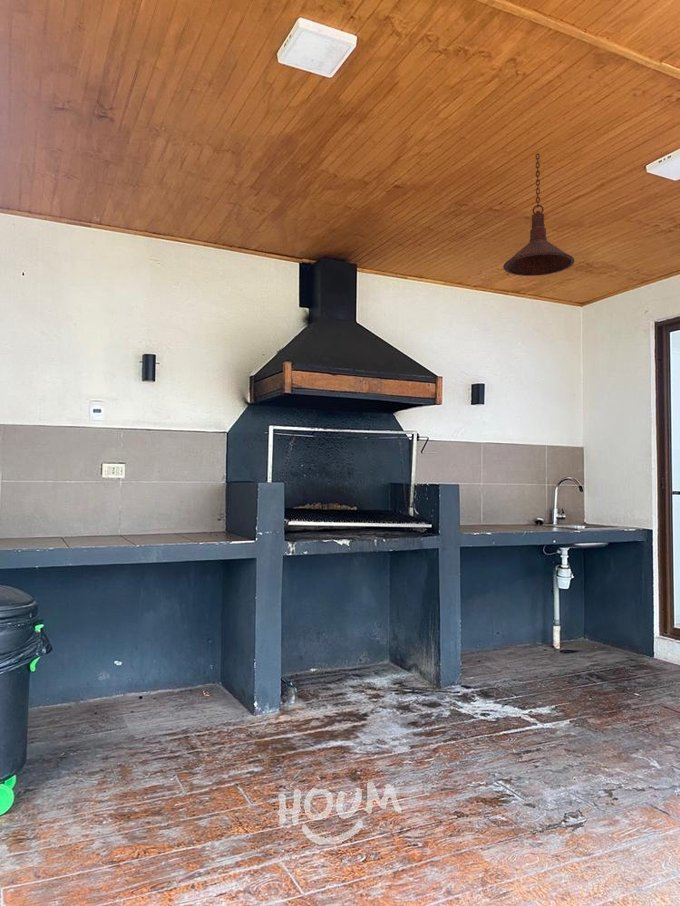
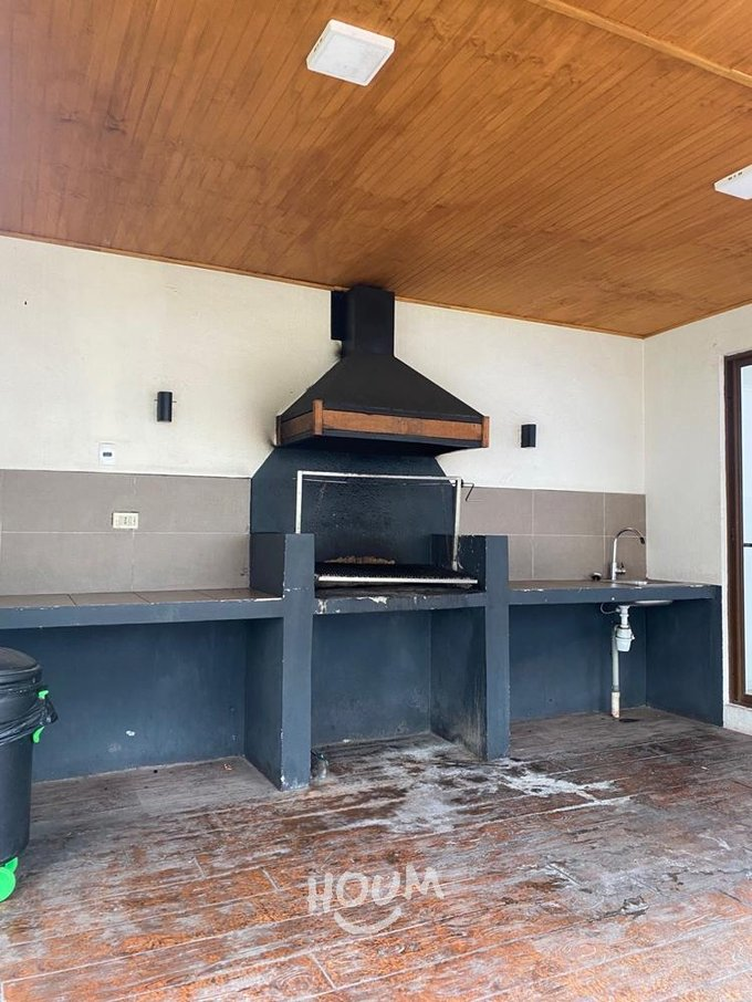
- pendant light (537, 211)
